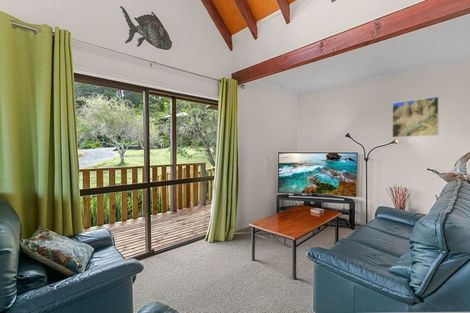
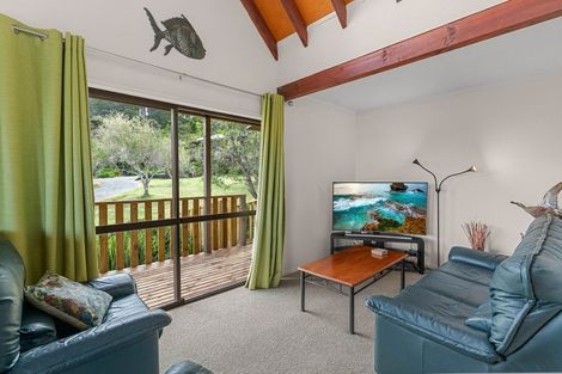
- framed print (414, 118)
